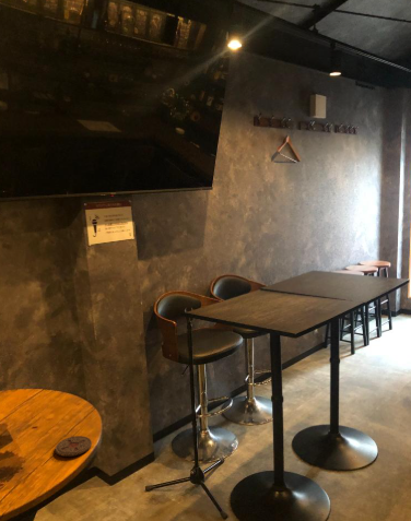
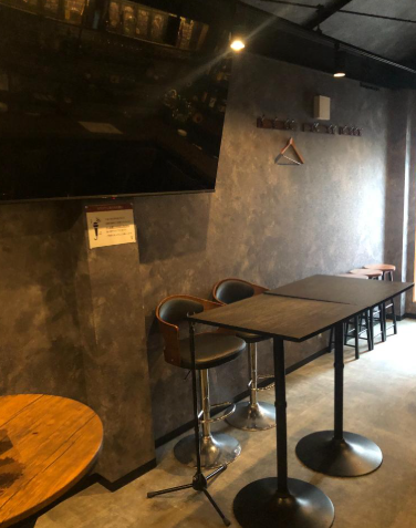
- coaster (73, 446)
